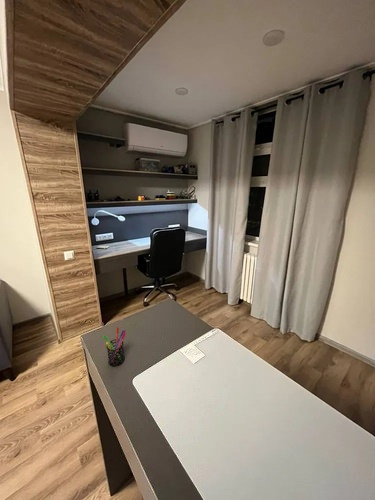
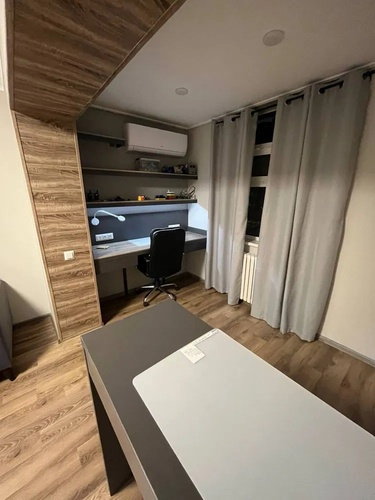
- pen holder (114, 345)
